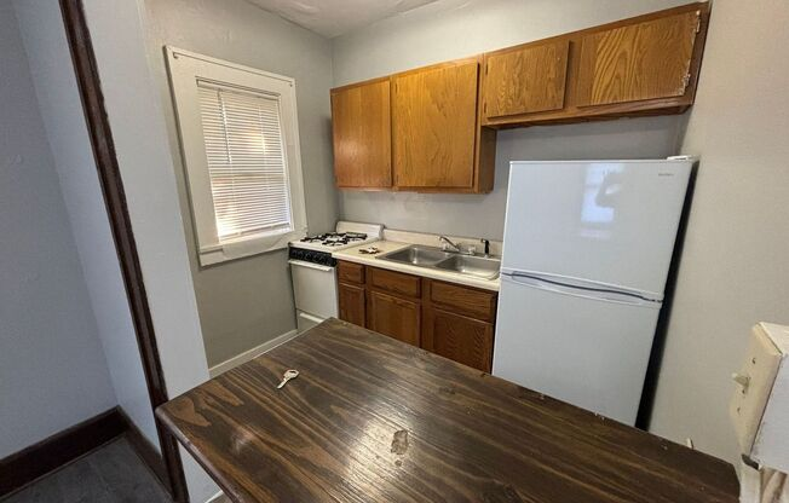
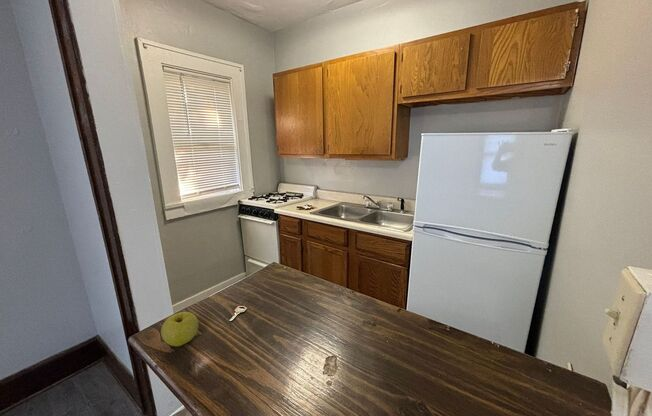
+ apple (180, 329)
